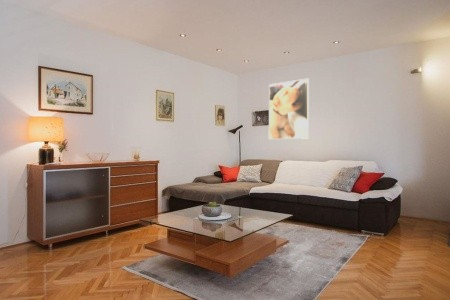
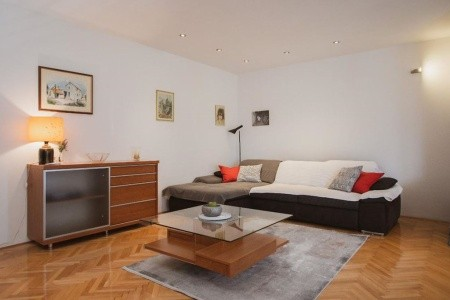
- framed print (287, 110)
